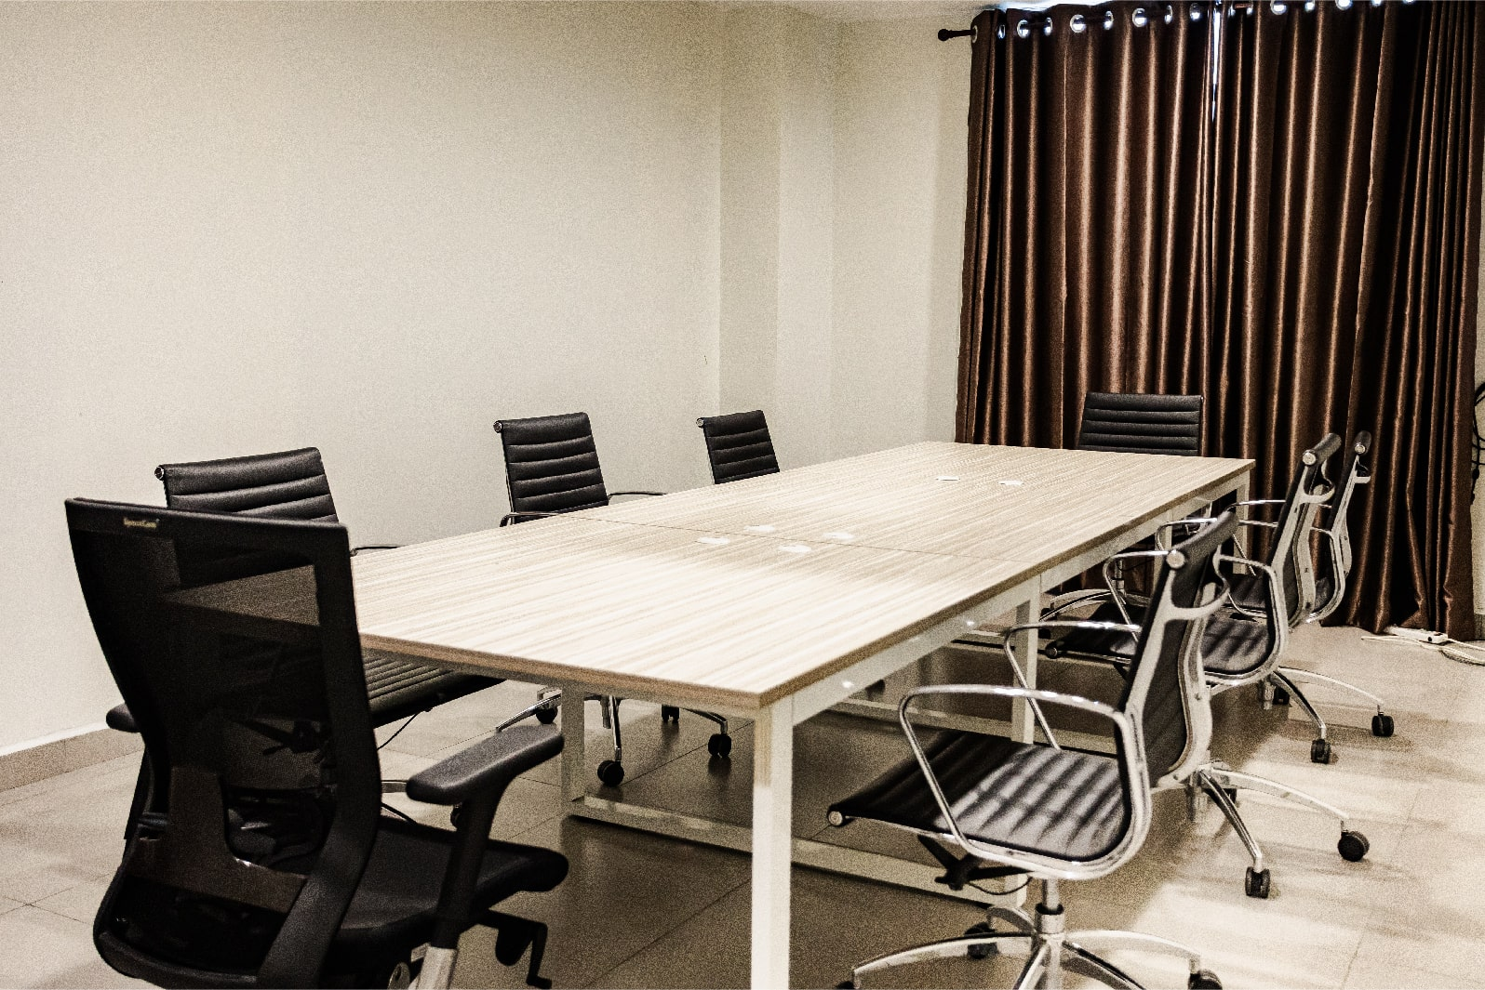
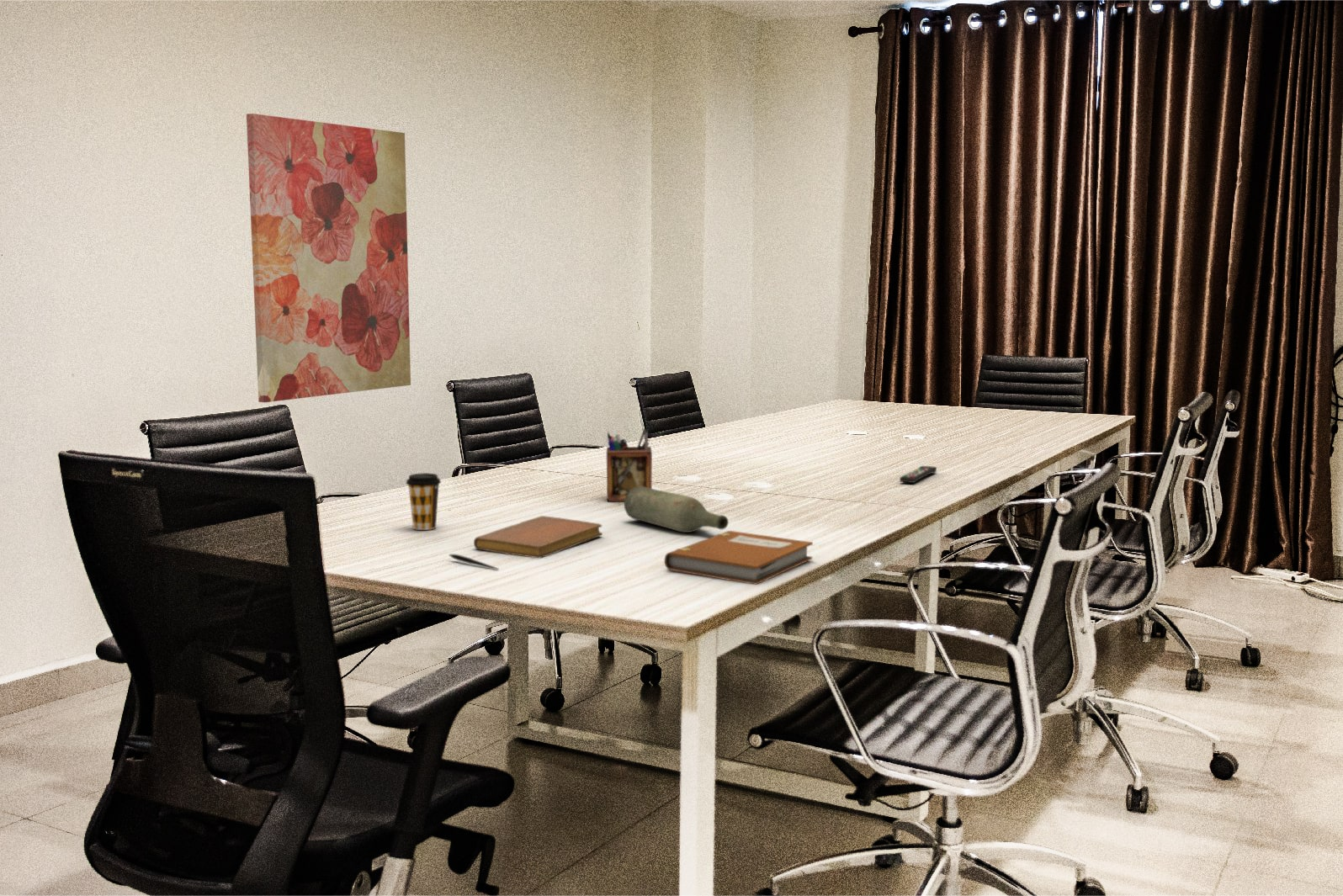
+ desk organizer (629, 464)
+ bottle (678, 511)
+ remote control (918, 474)
+ pen (473, 561)
+ wall art (335, 260)
+ coffee cup (423, 501)
+ notebook (741, 554)
+ notebook (539, 535)
